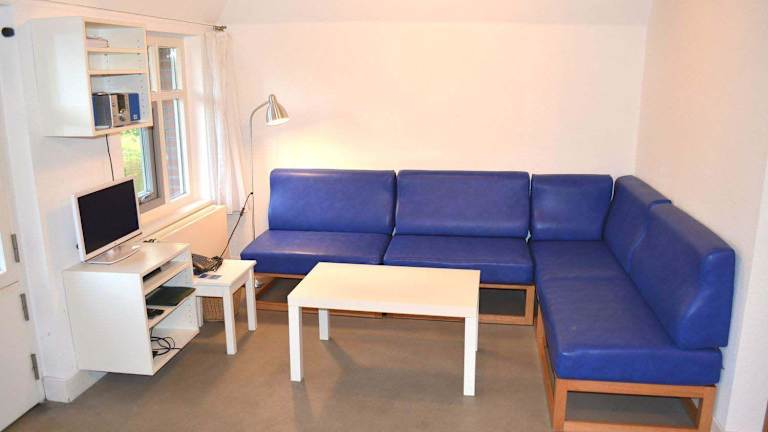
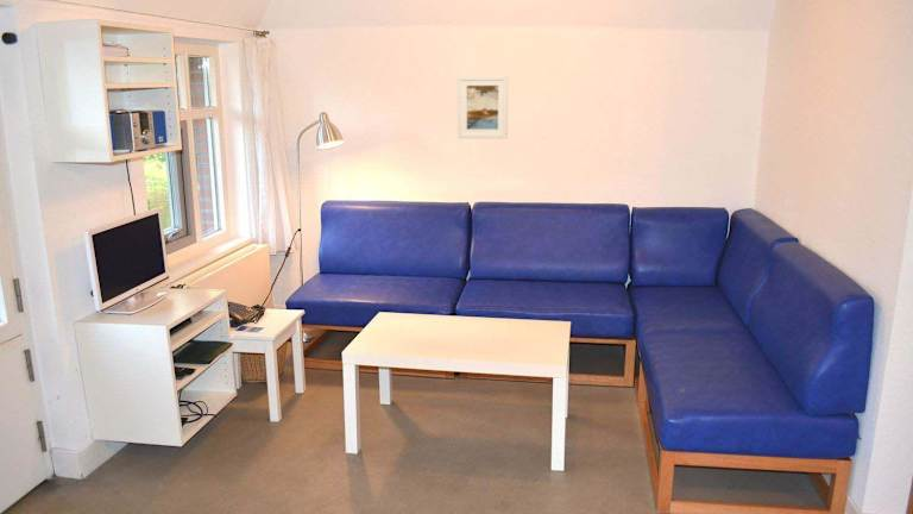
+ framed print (481, 107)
